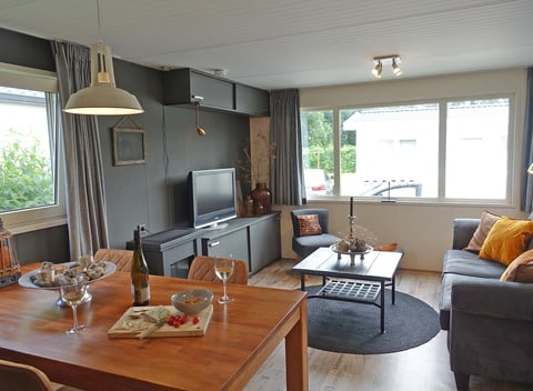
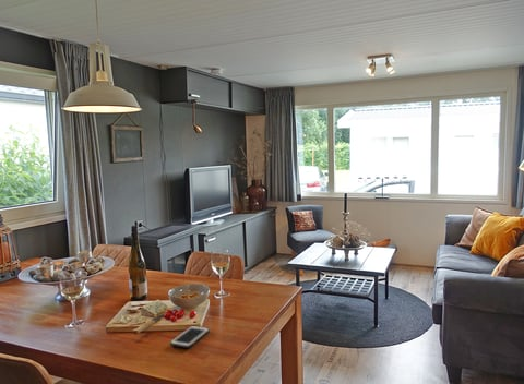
+ cell phone (190, 336)
